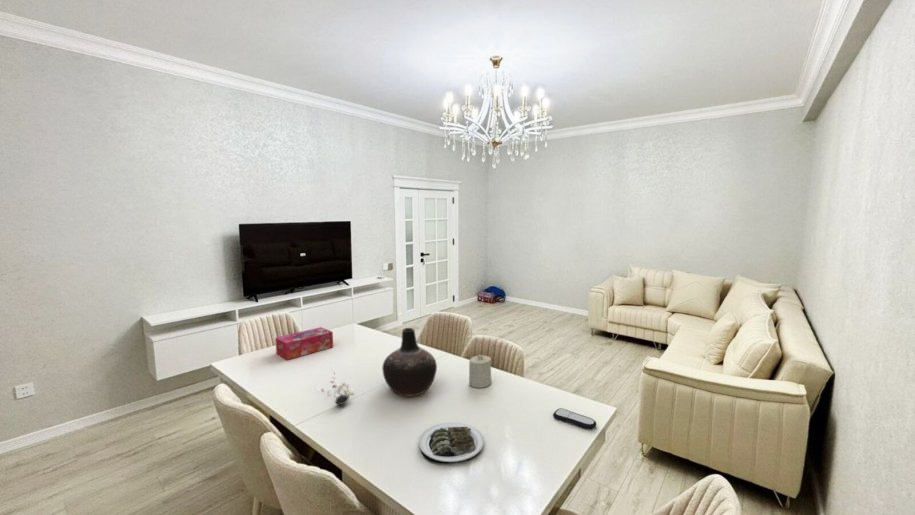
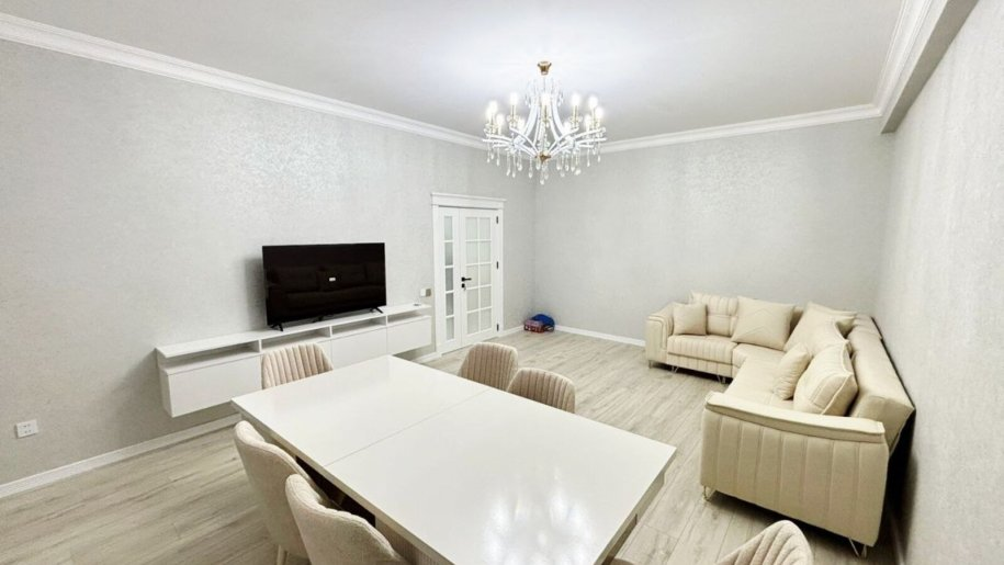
- plate (451, 439)
- candle (480, 368)
- vase (409, 359)
- teapot (334, 378)
- remote control (574, 418)
- tissue box (305, 342)
